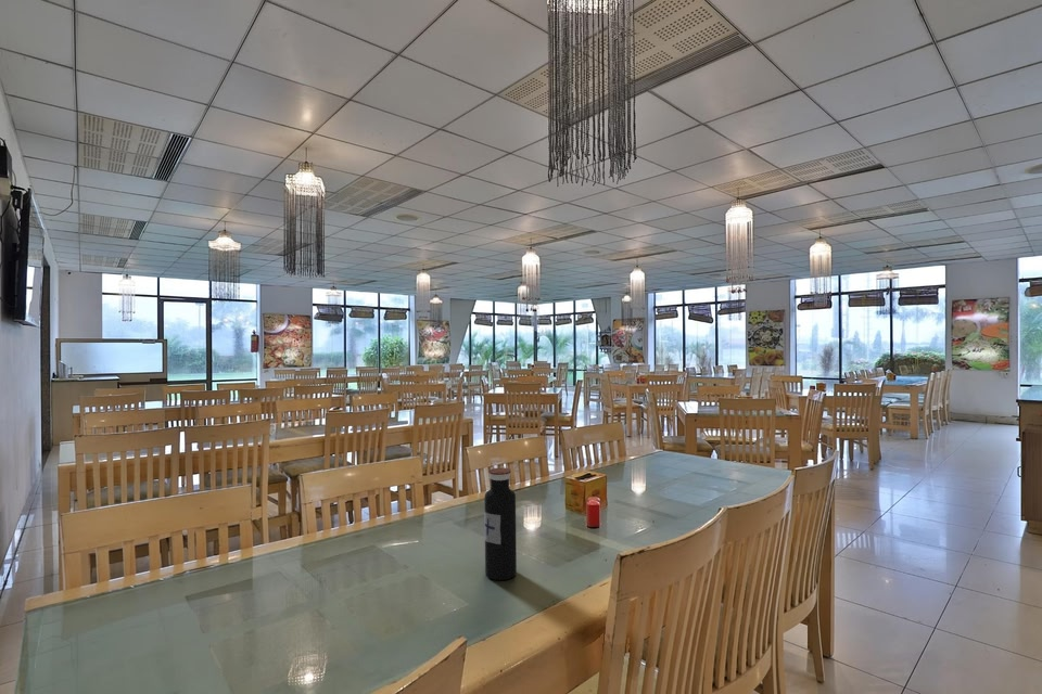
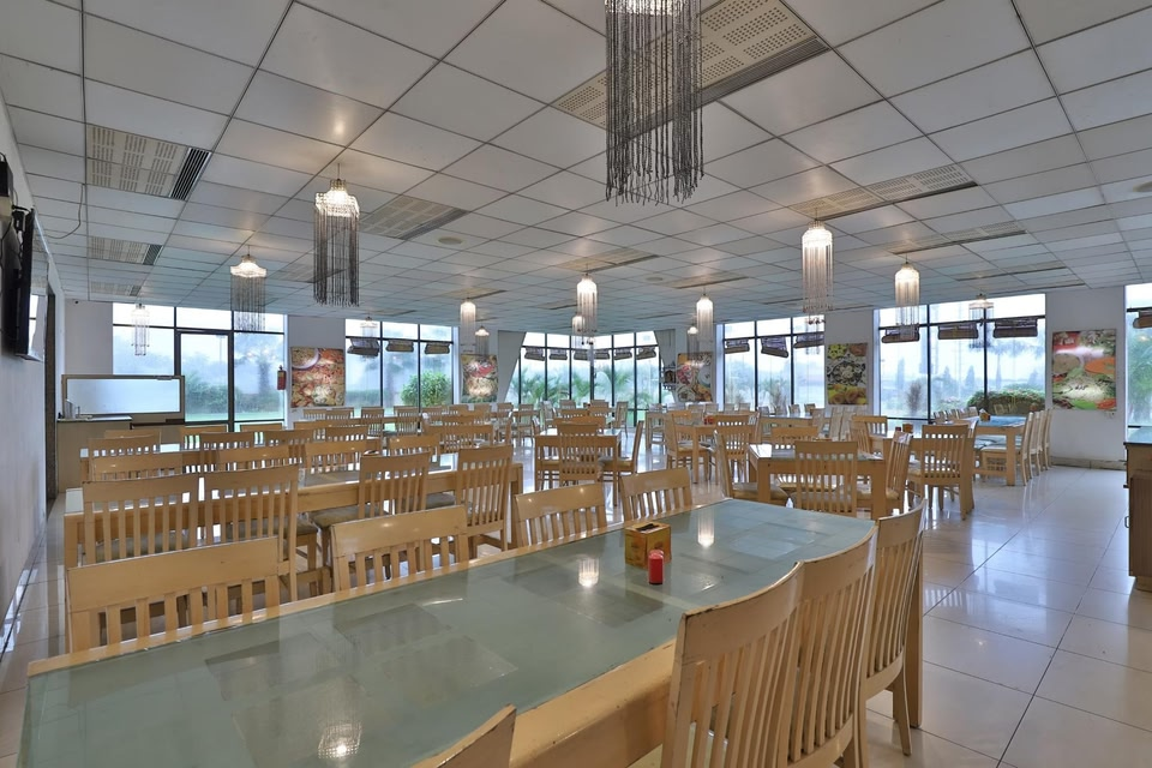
- water bottle (499, 522)
